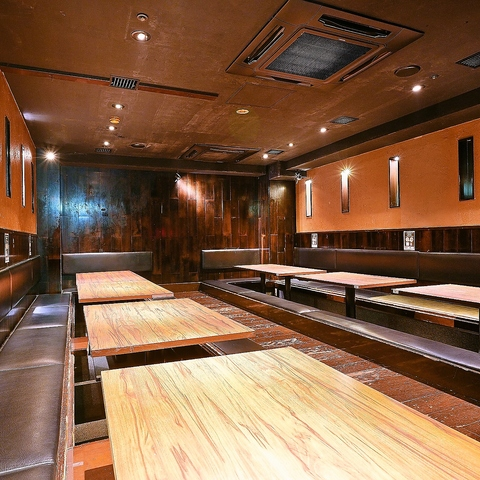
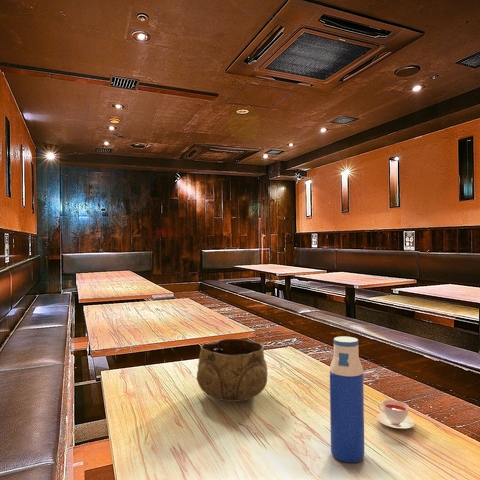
+ teacup (395, 413)
+ decorative bowl (233, 370)
+ water bottle (346, 396)
